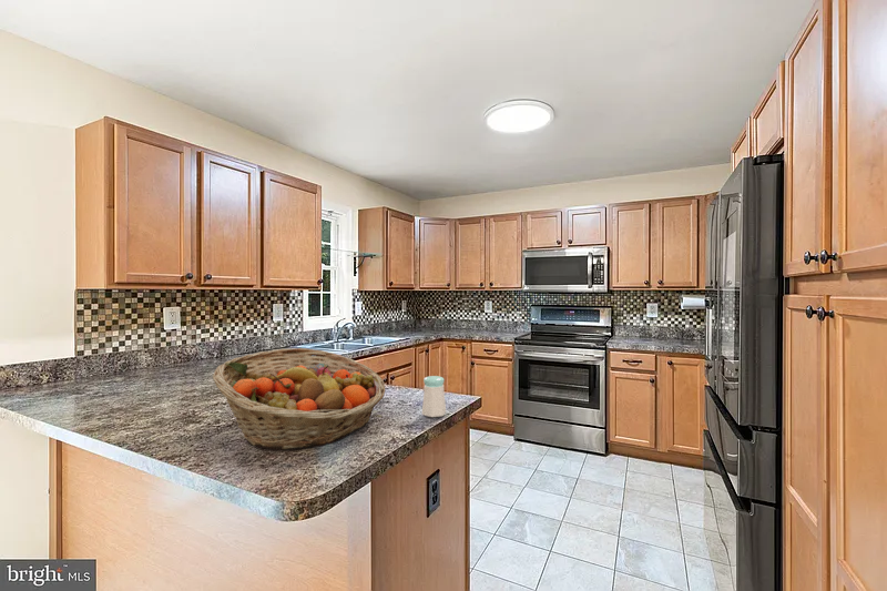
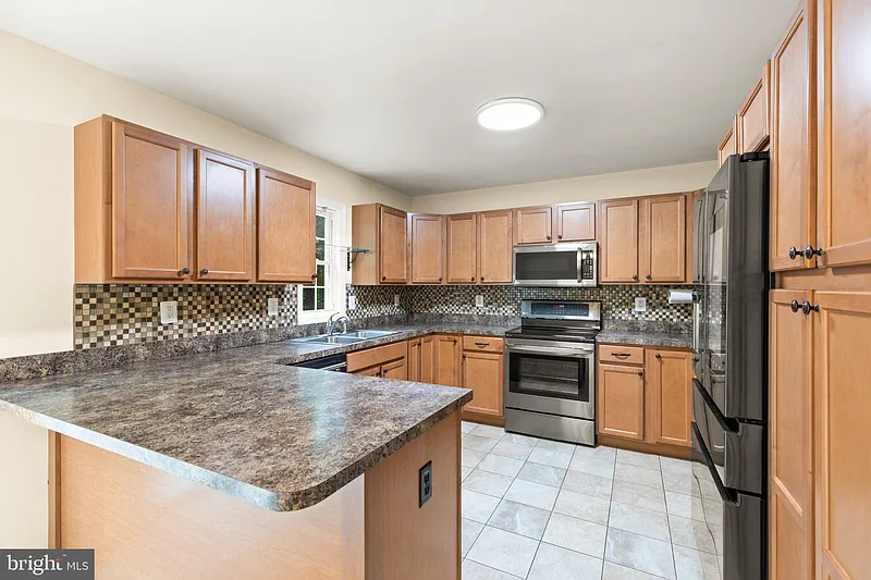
- salt shaker (434, 396)
- fruit basket (307, 390)
